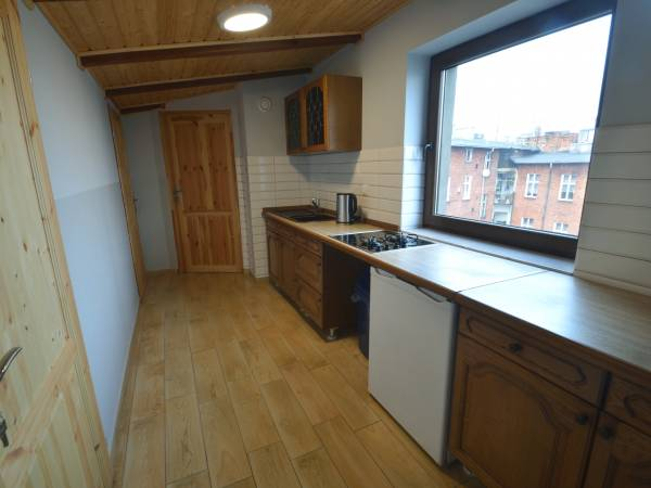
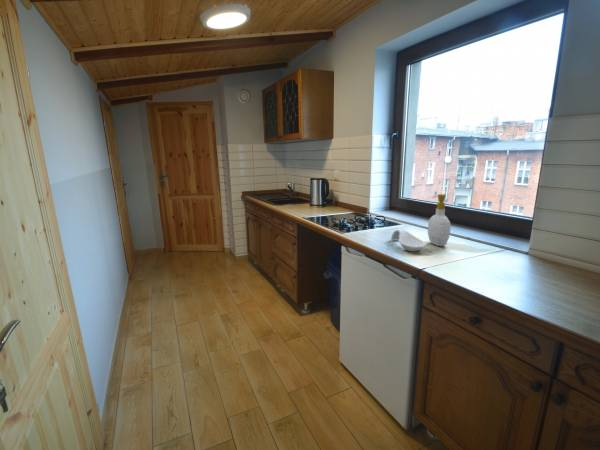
+ soap bottle (438, 219)
+ spoon rest (406, 239)
